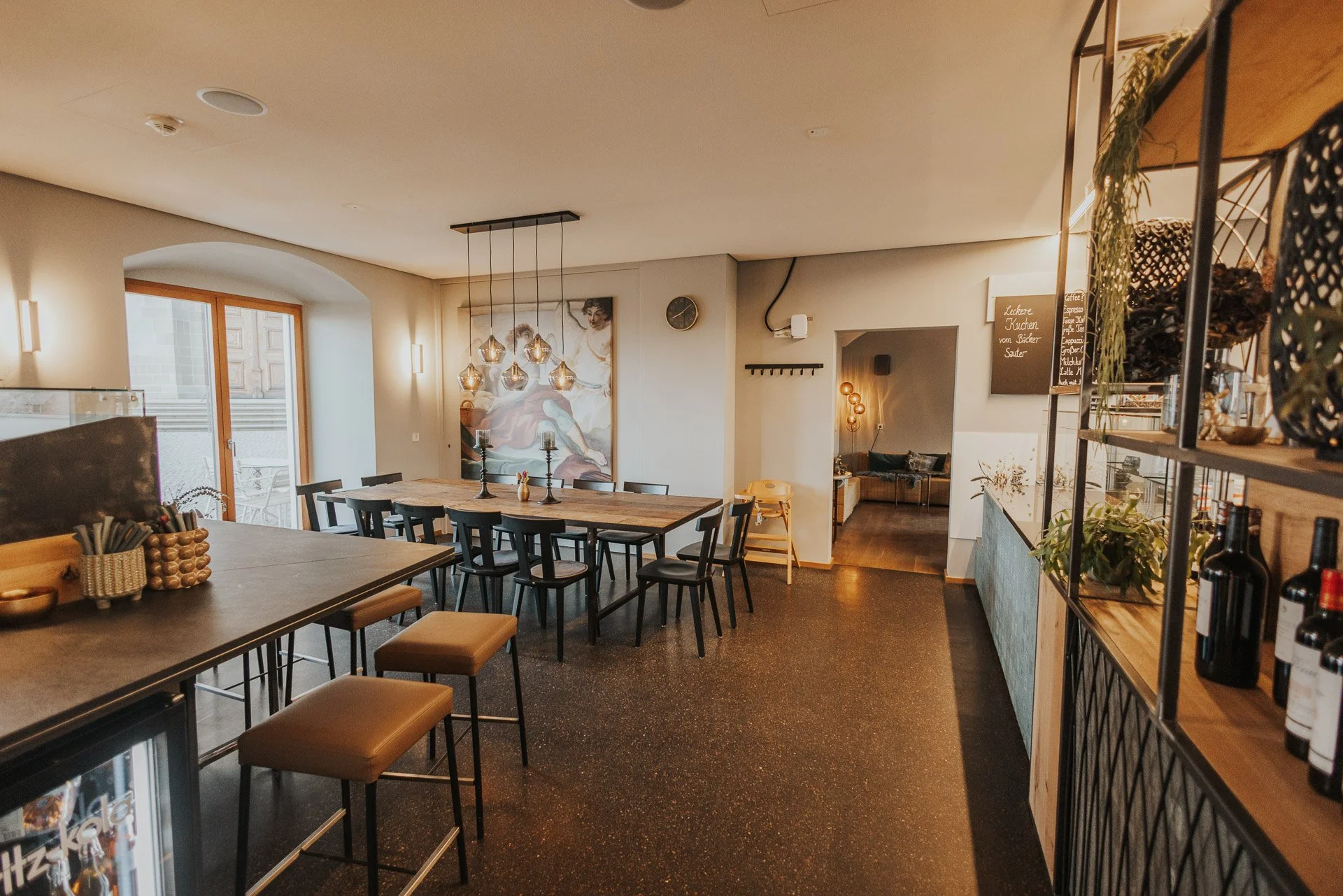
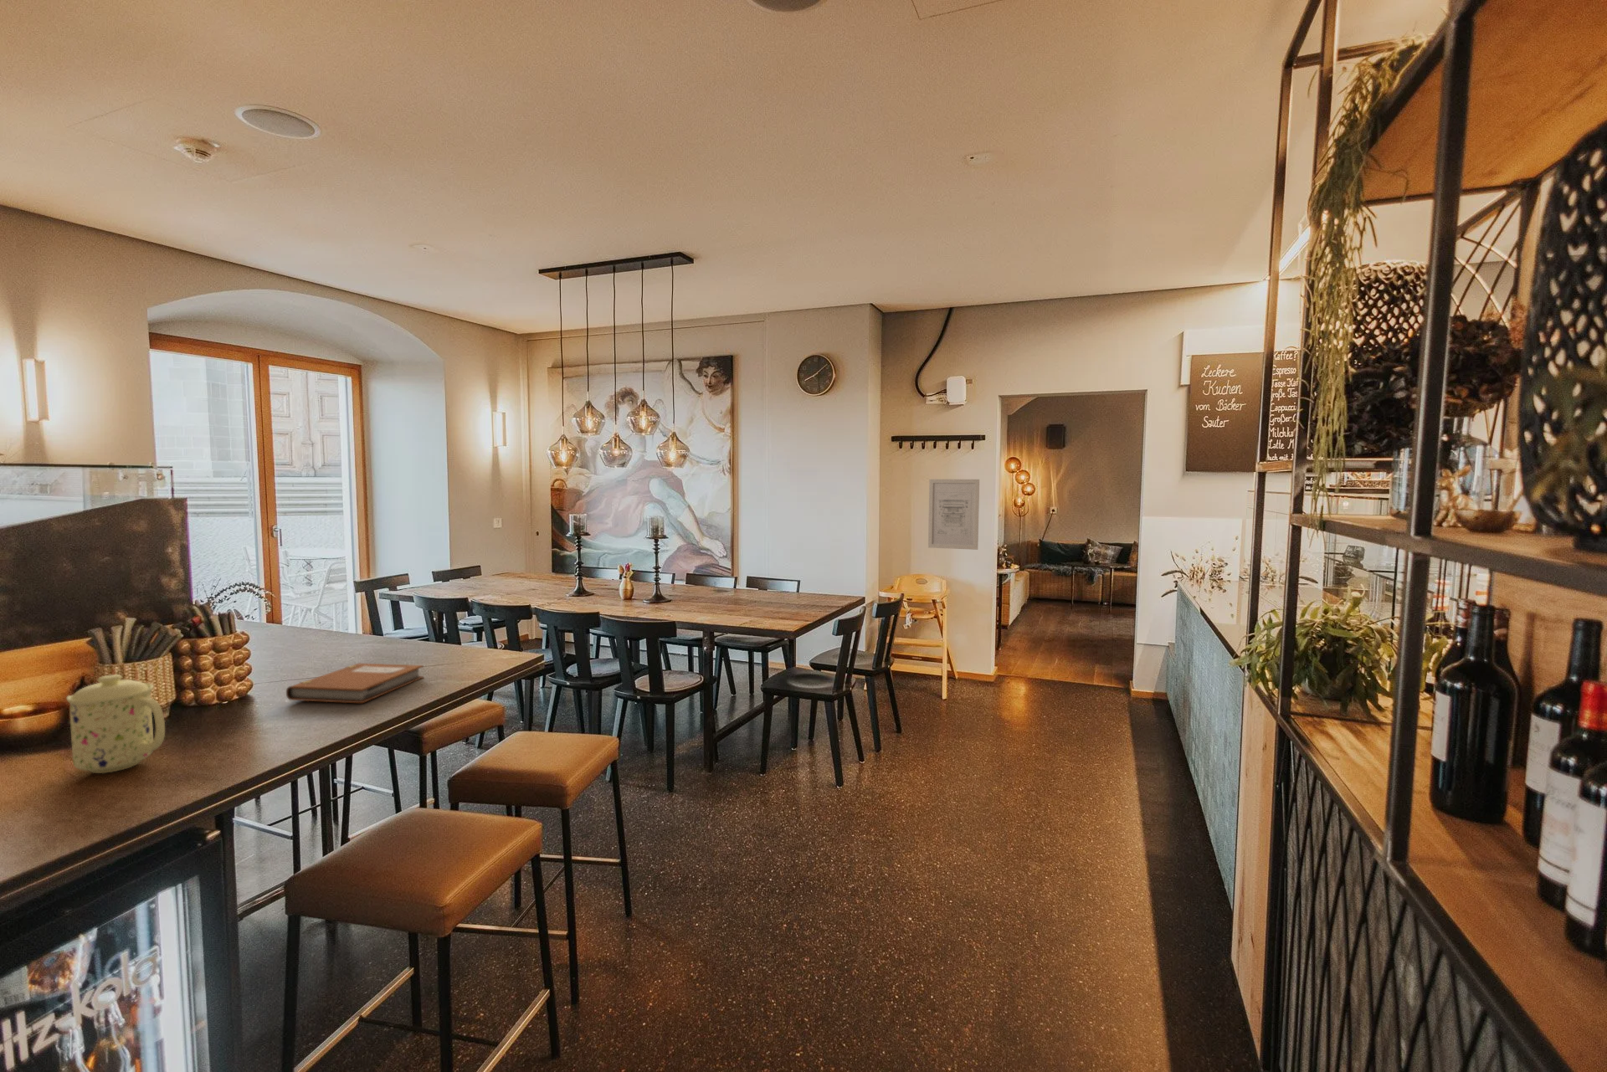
+ notebook (360, 681)
+ wall art (954, 513)
+ mug (117, 721)
